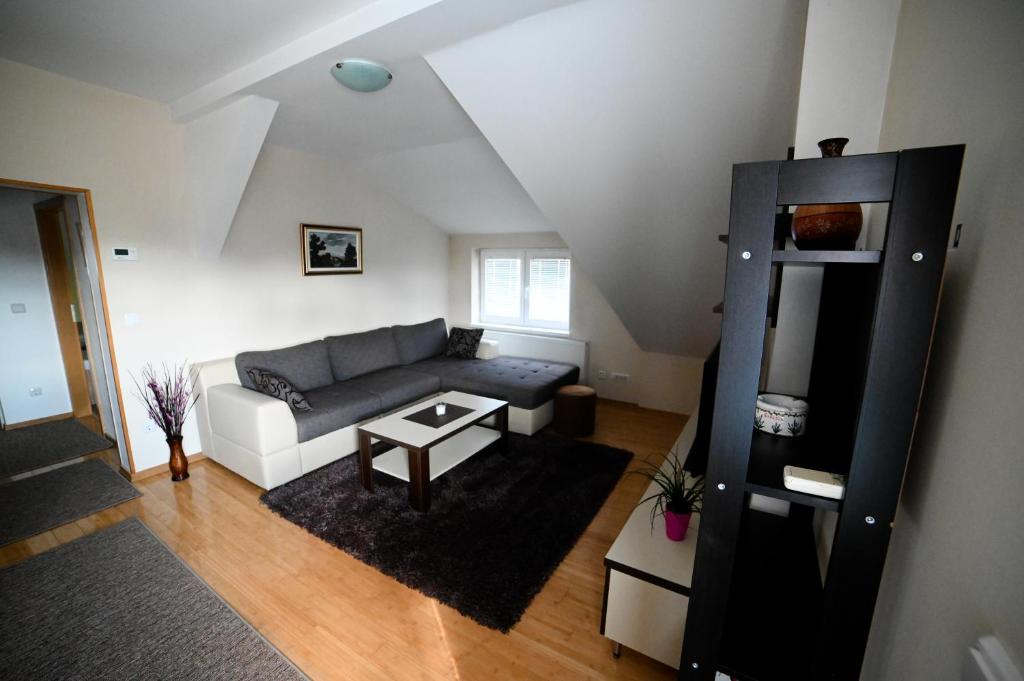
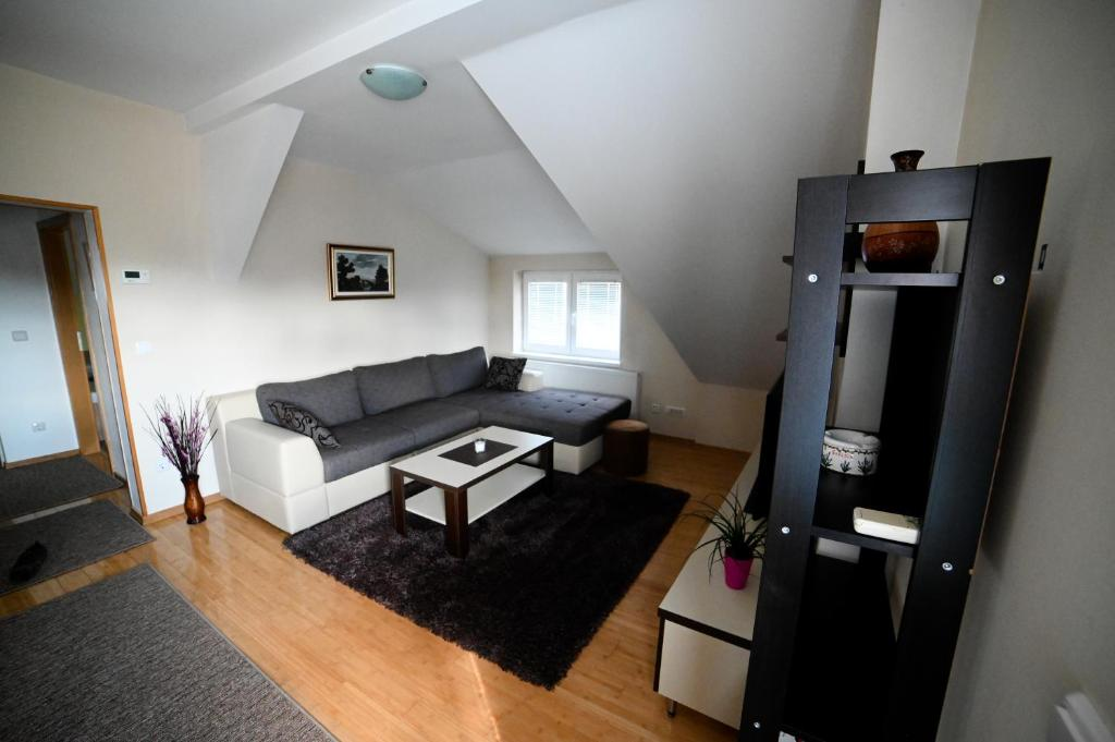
+ shoe (28, 559)
